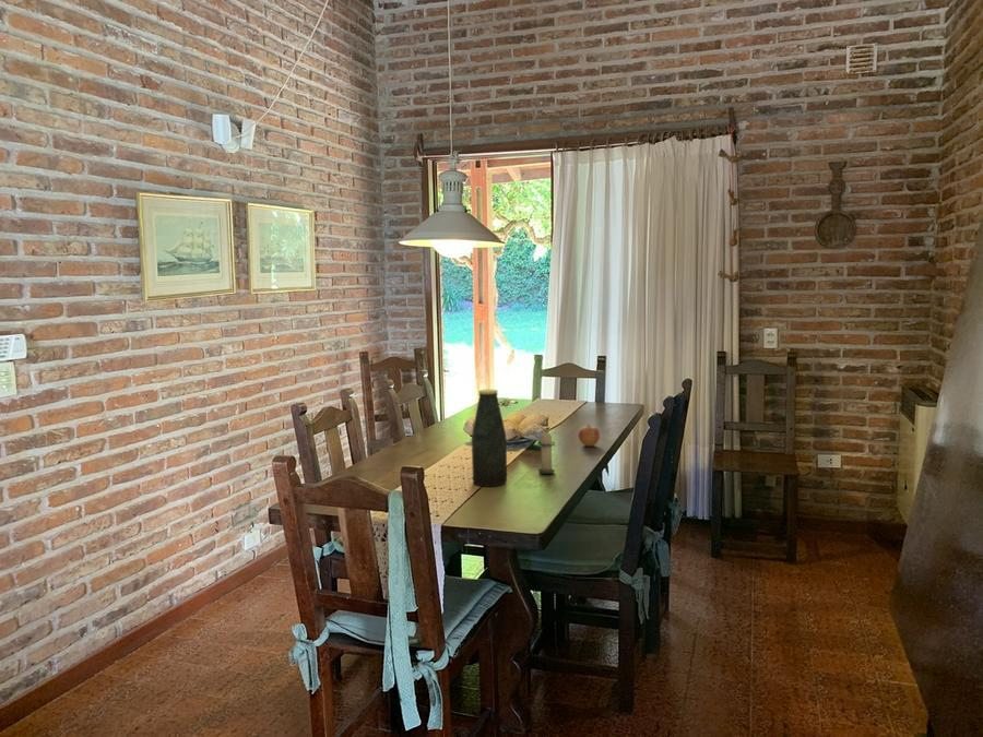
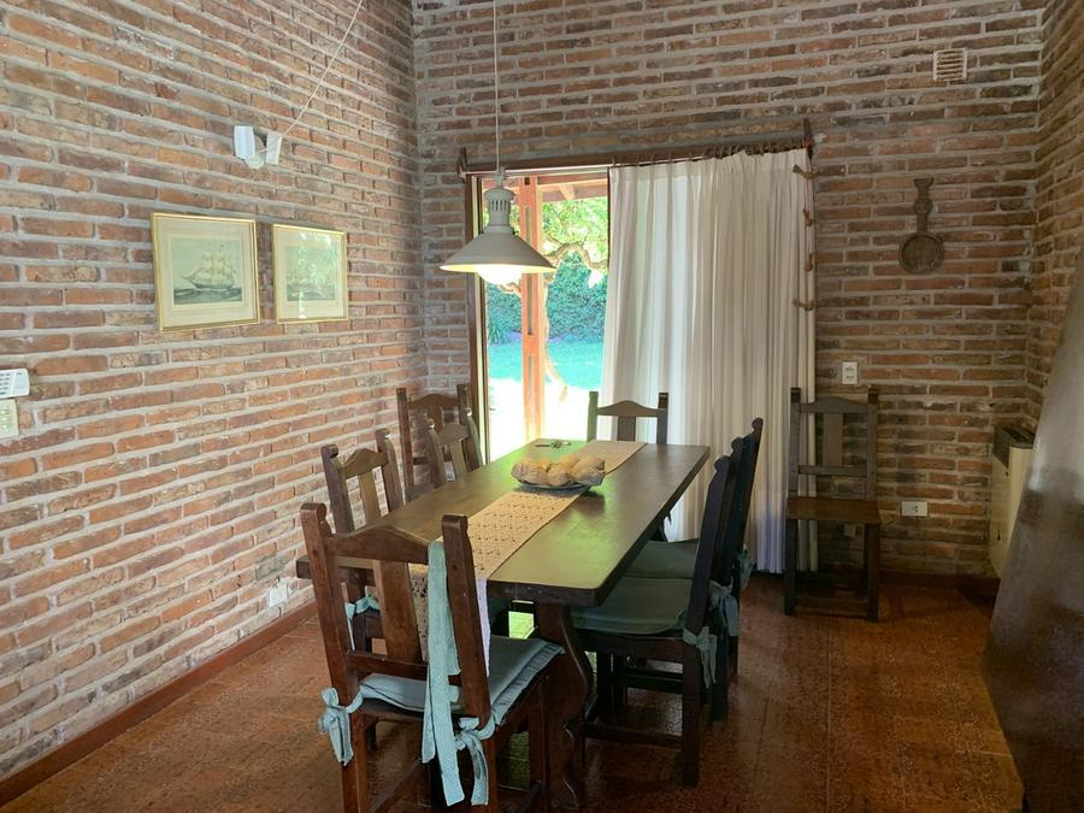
- fruit (589, 435)
- bottle (488, 436)
- candle (546, 451)
